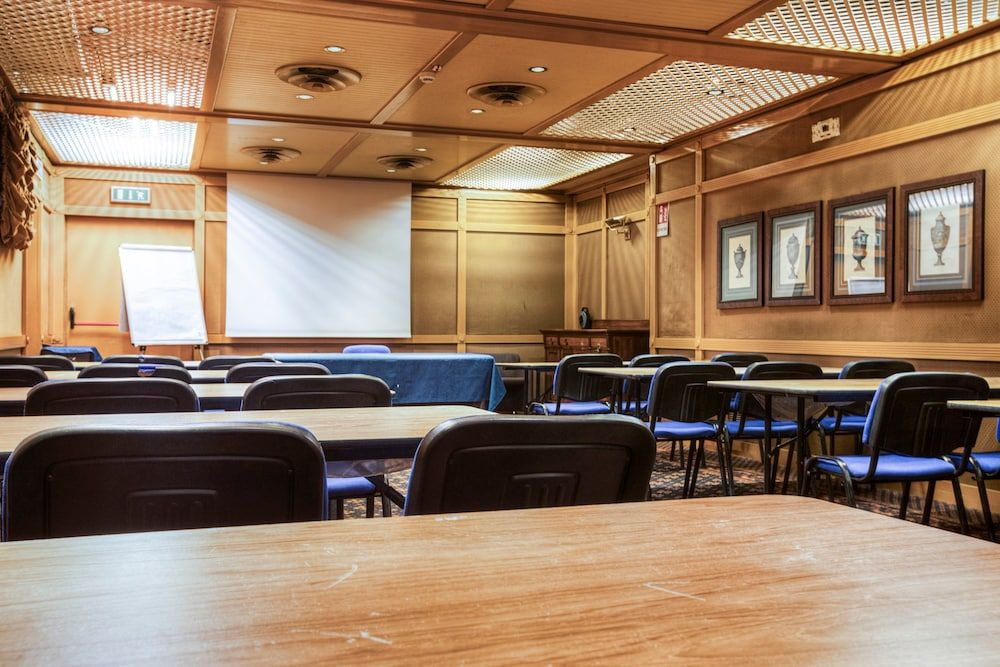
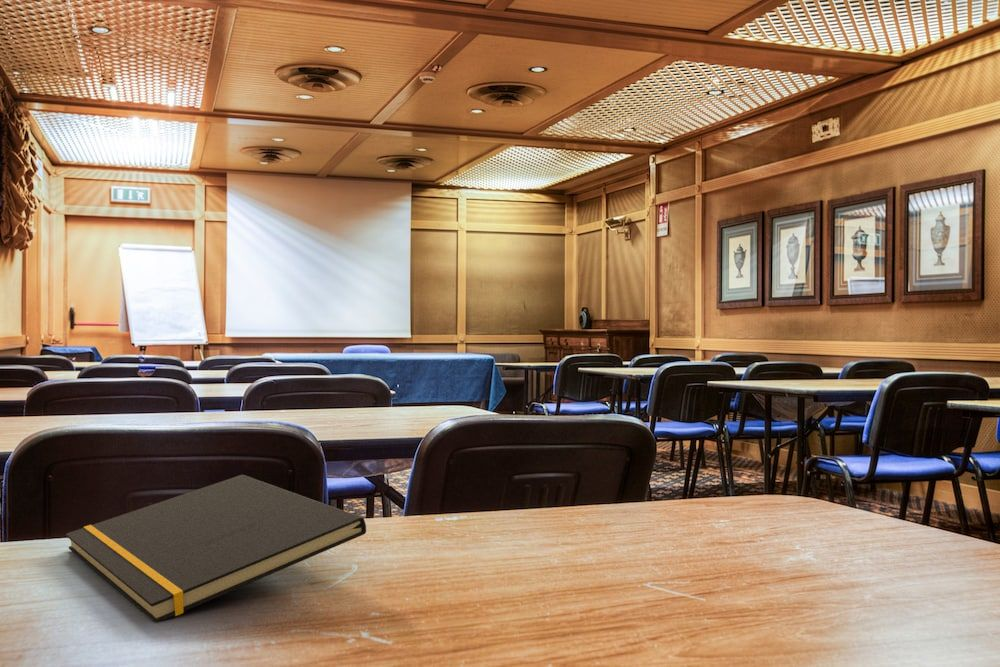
+ notepad (208, 533)
